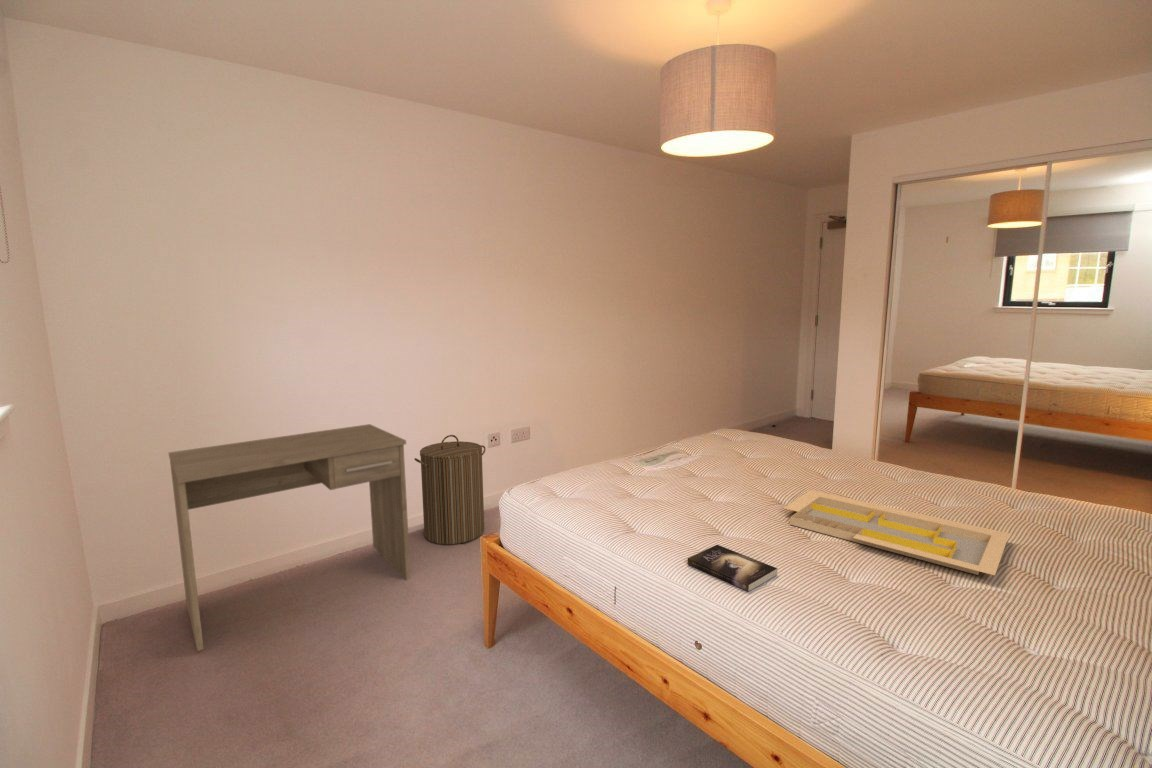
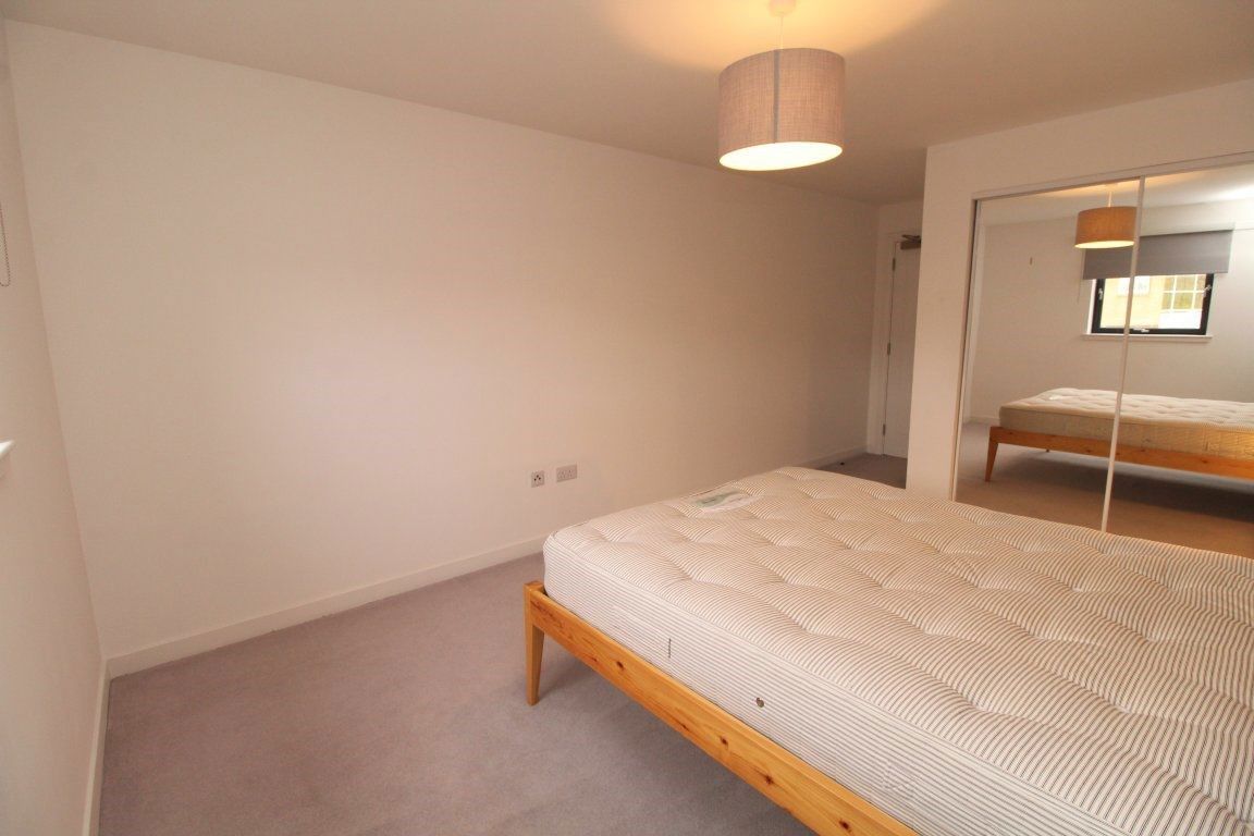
- book (731, 566)
- laundry hamper (452, 484)
- serving tray (884, 528)
- desk (289, 489)
